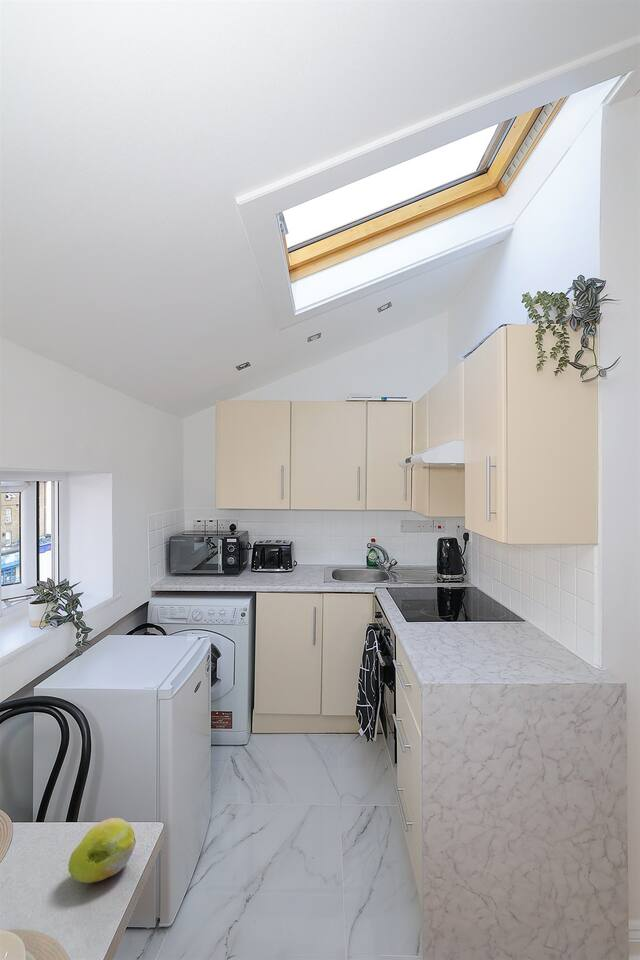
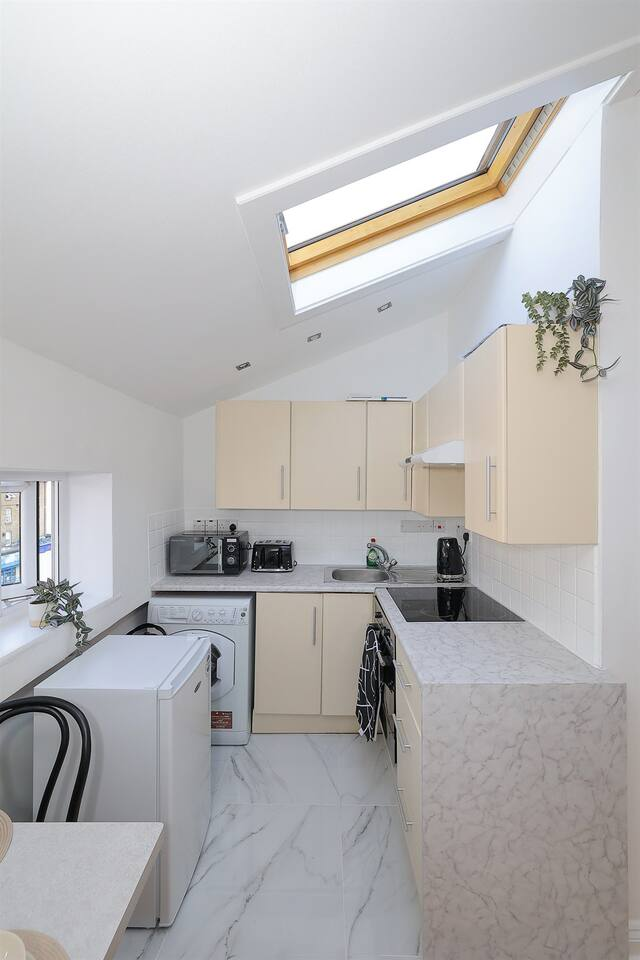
- fruit (103, 850)
